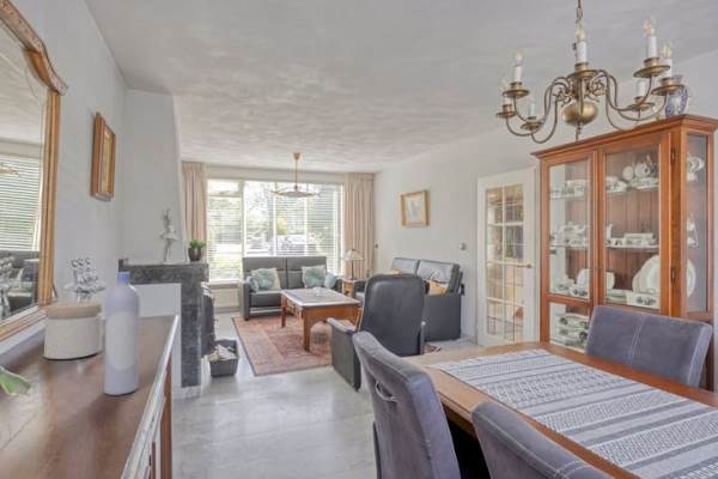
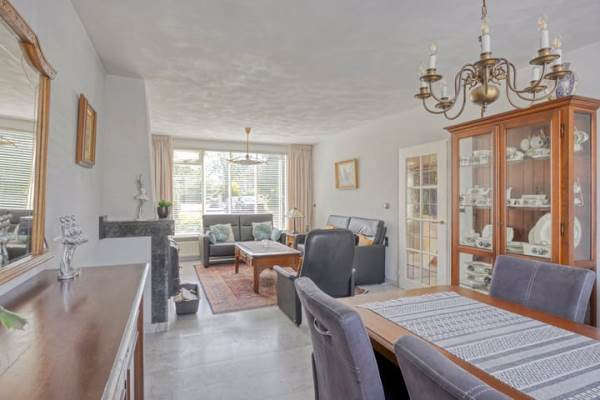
- bottle (122, 331)
- jar (73, 329)
